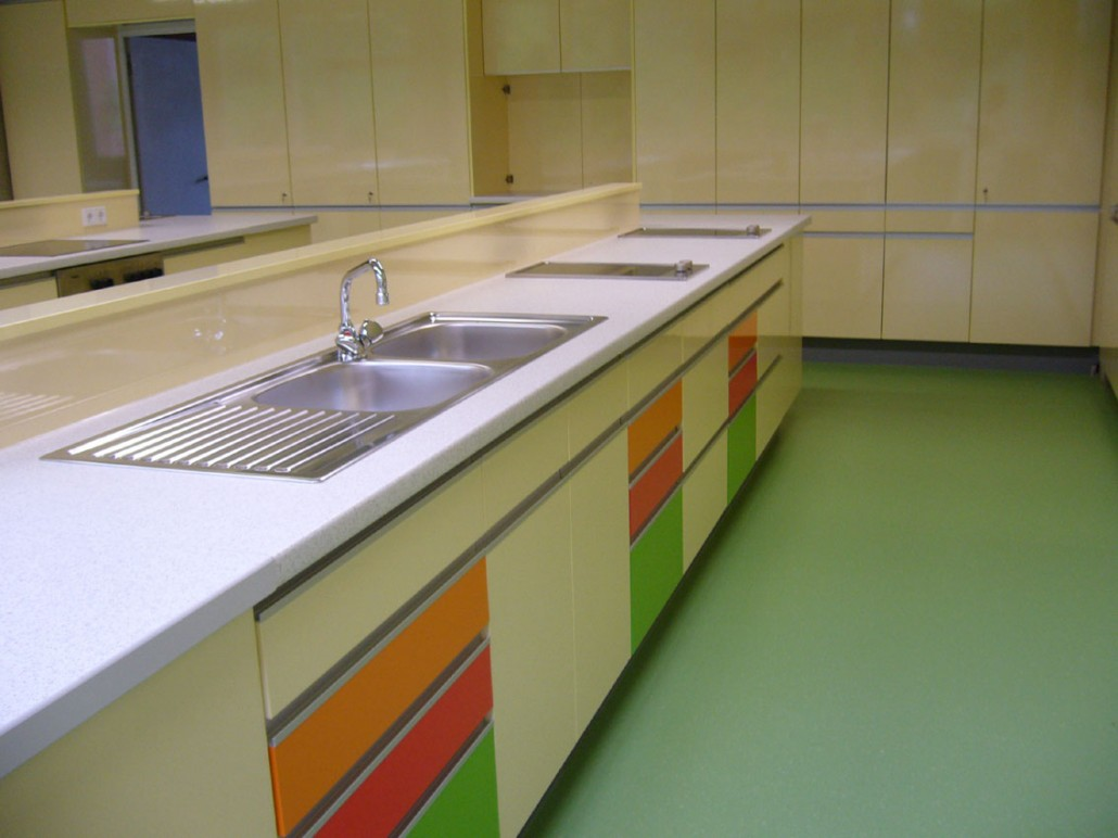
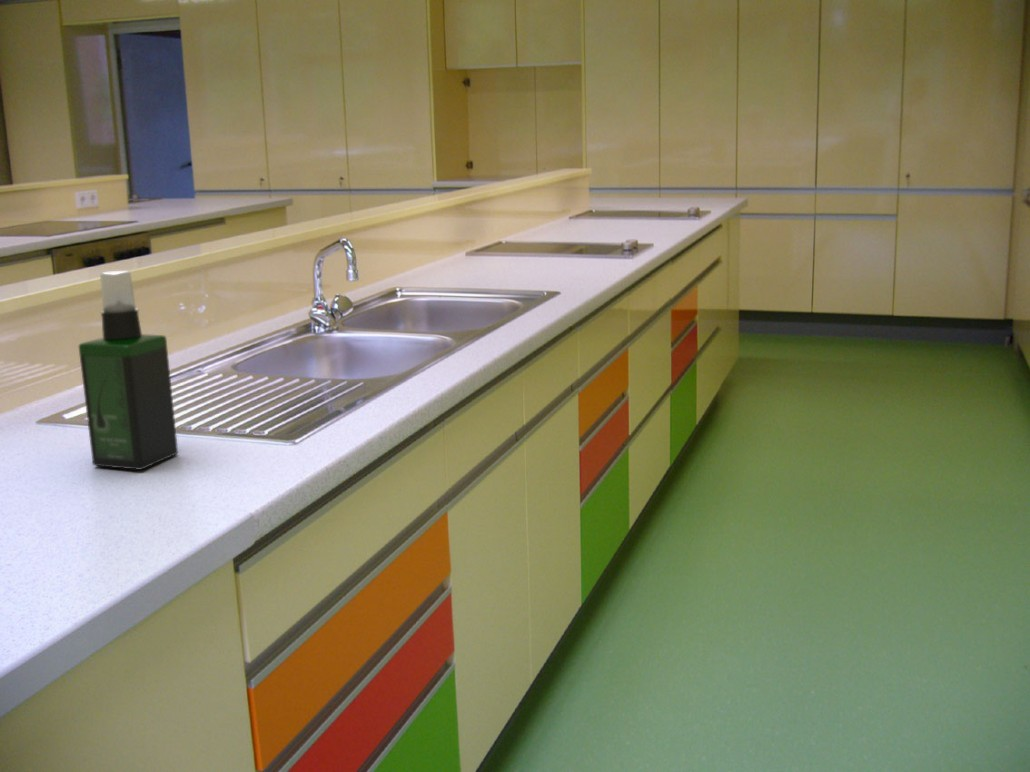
+ spray bottle (126, 368)
